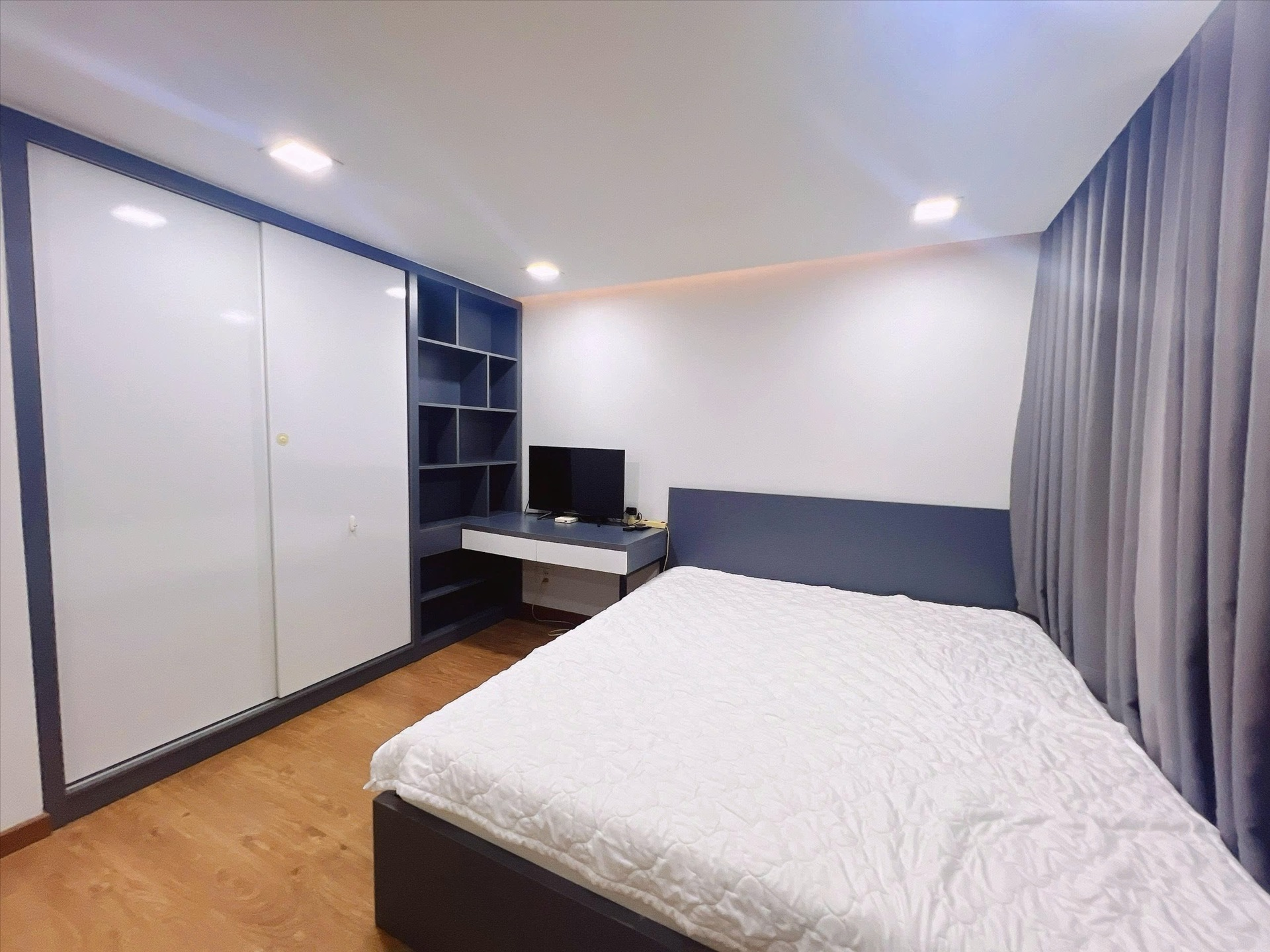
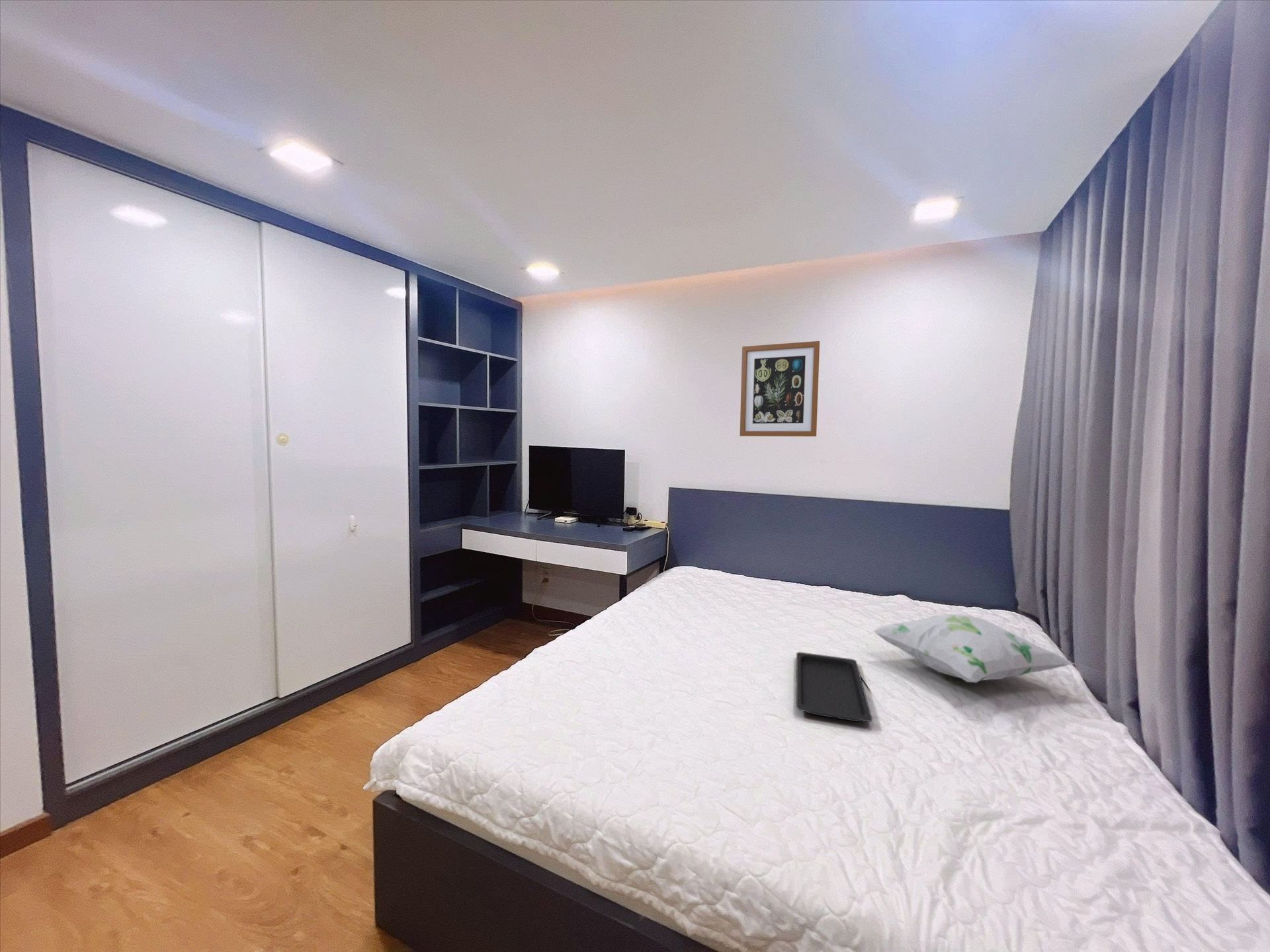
+ decorative pillow (962, 644)
+ wall art (778, 390)
+ serving tray (829, 685)
